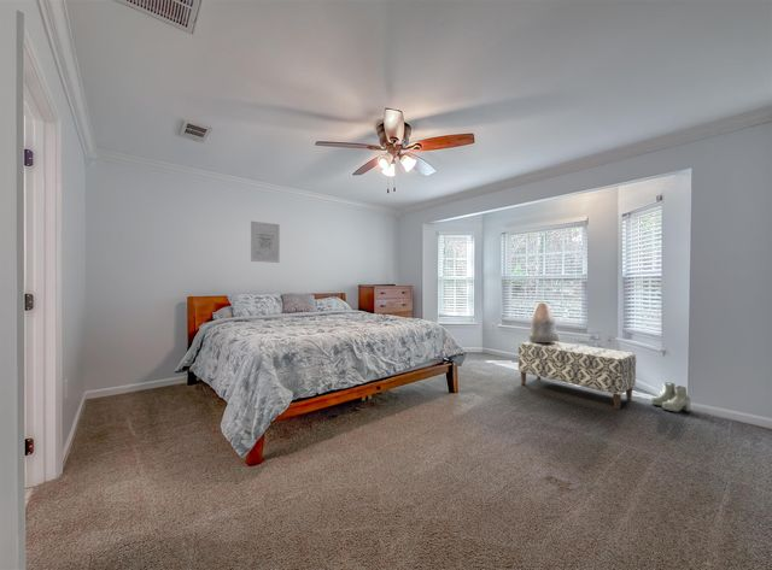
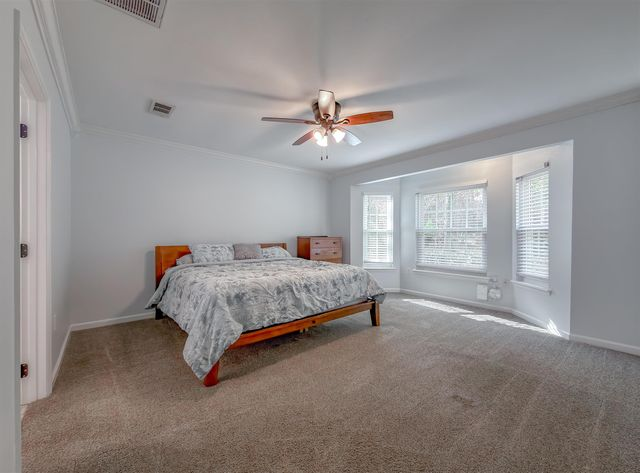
- decorative urn (544, 323)
- wall art (265, 242)
- bench (572, 369)
- boots (671, 395)
